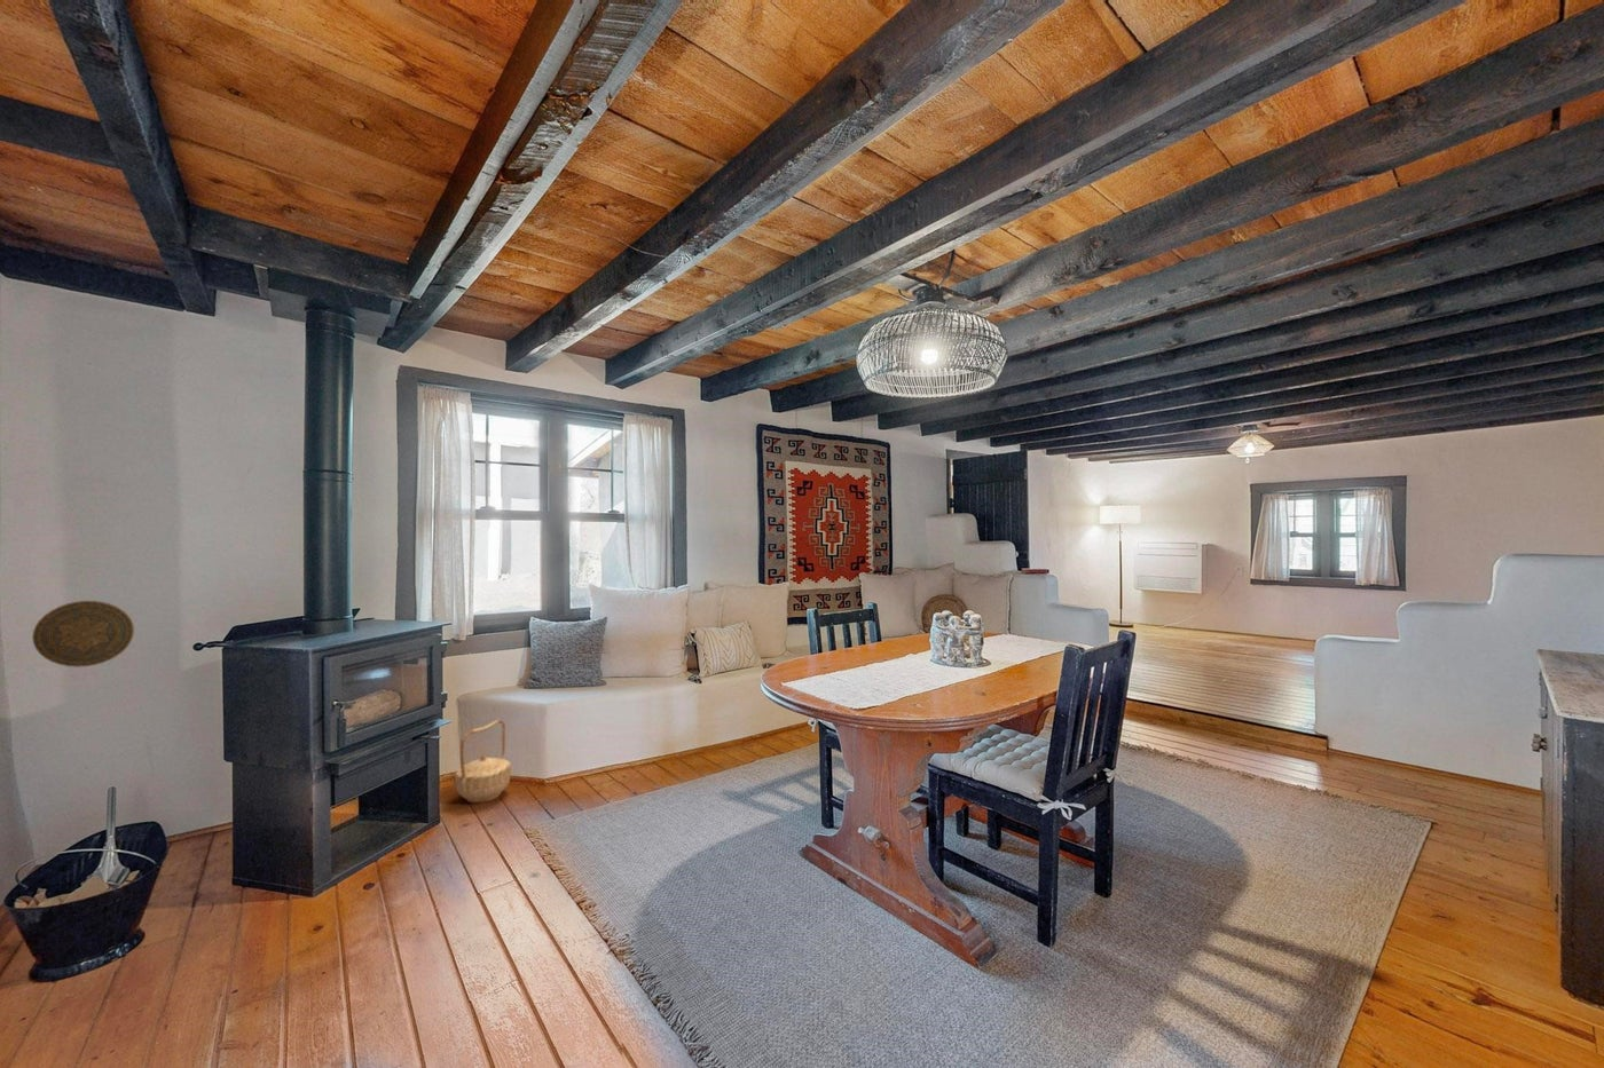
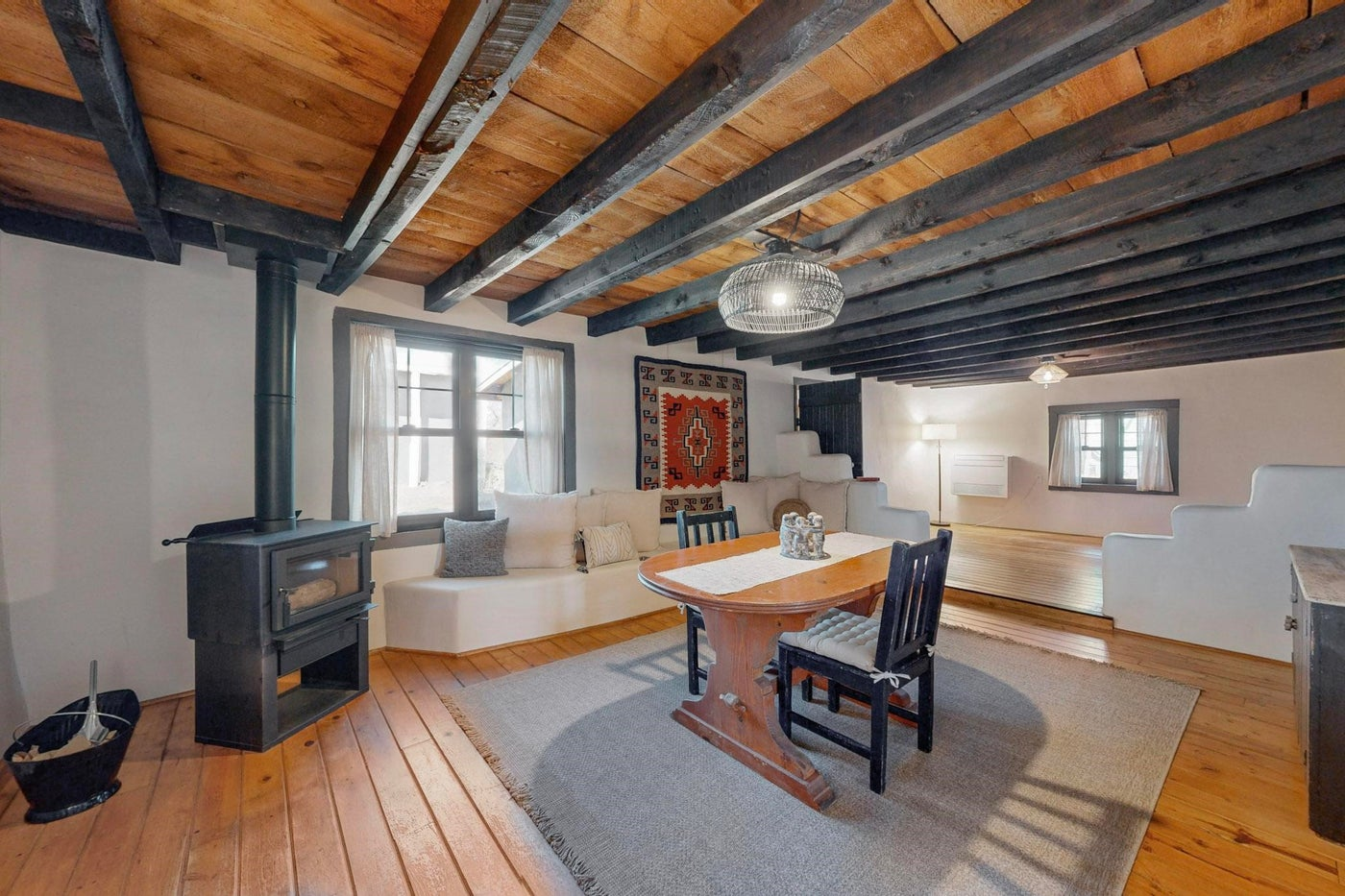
- basket (483, 760)
- decorative plate (83, 633)
